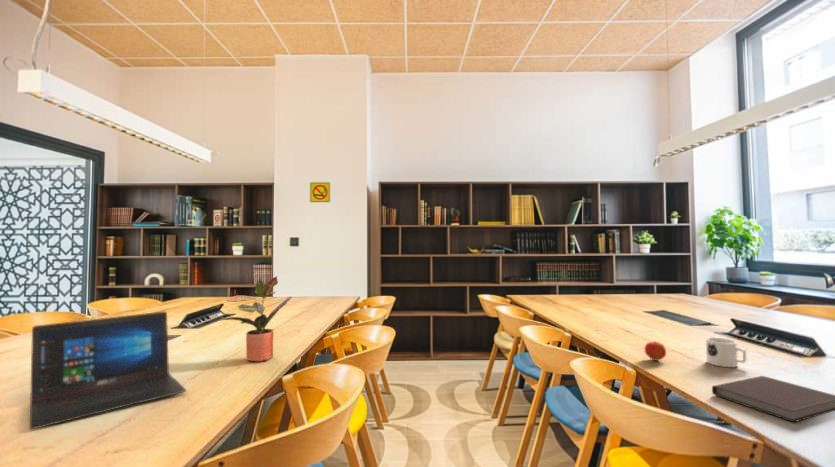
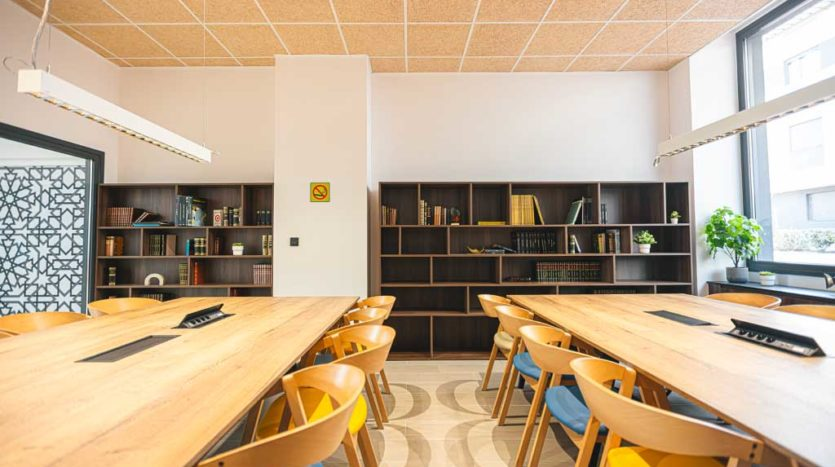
- potted plant (259, 316)
- mug (725, 352)
- notebook (775, 395)
- laptop (111, 360)
- apple (655, 350)
